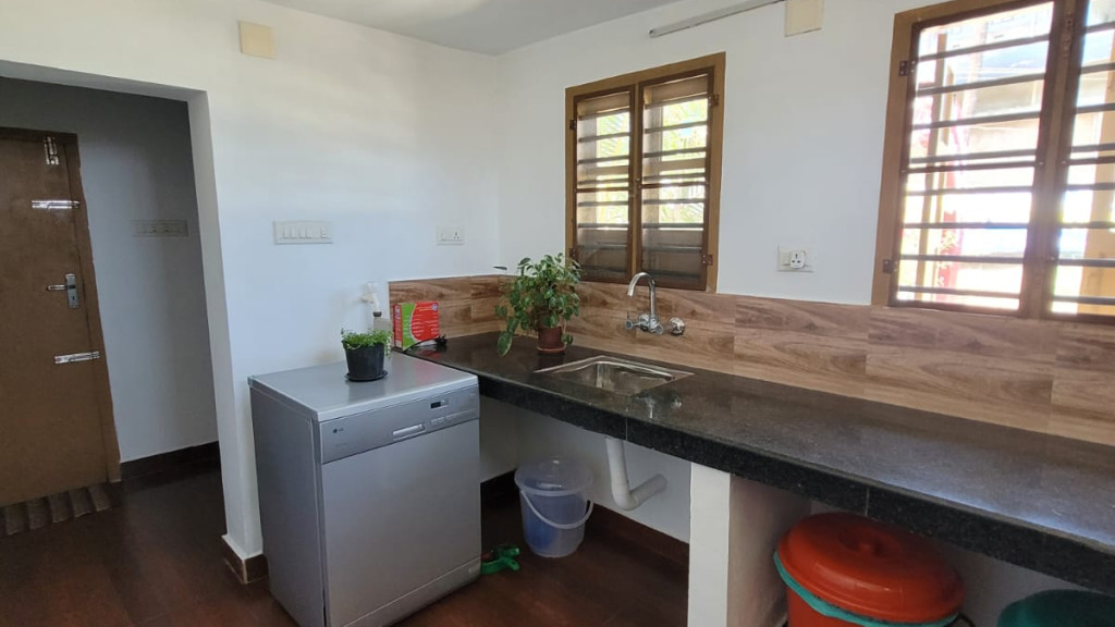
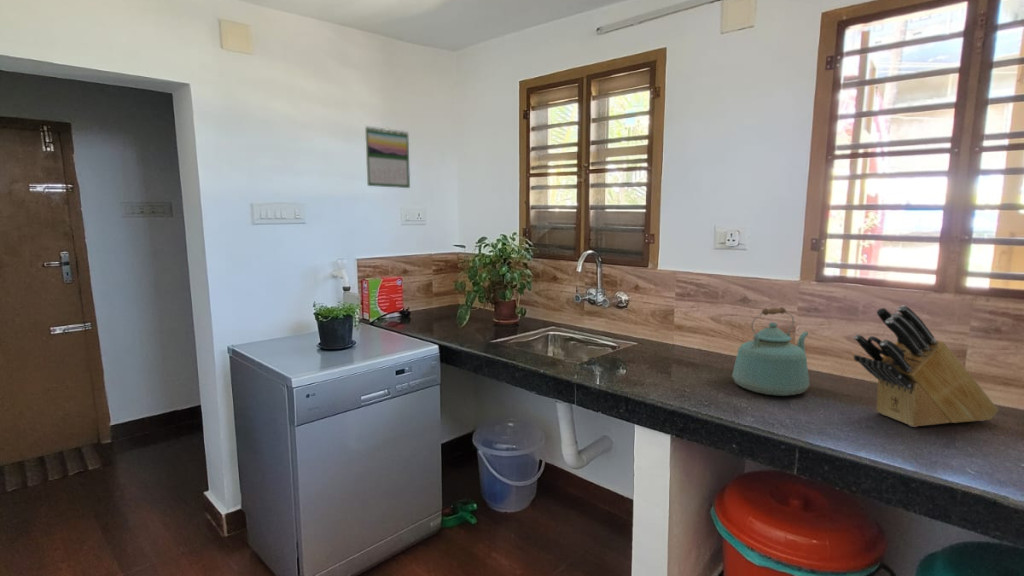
+ knife block (925, 361)
+ calendar (388, 157)
+ kettle (776, 347)
